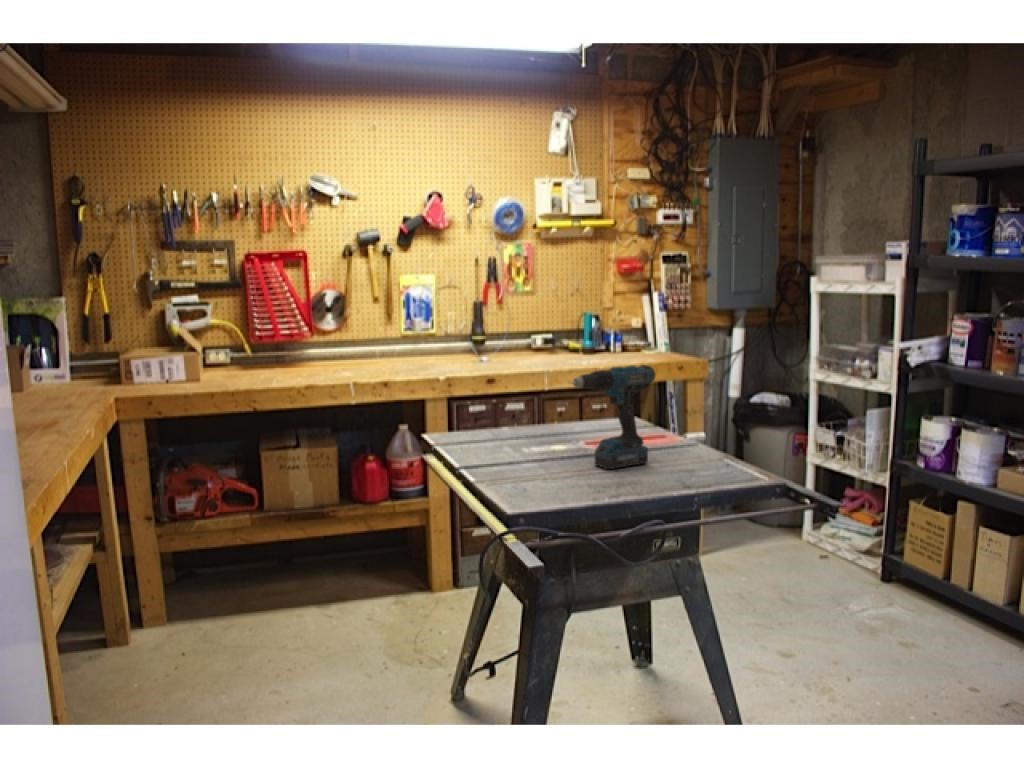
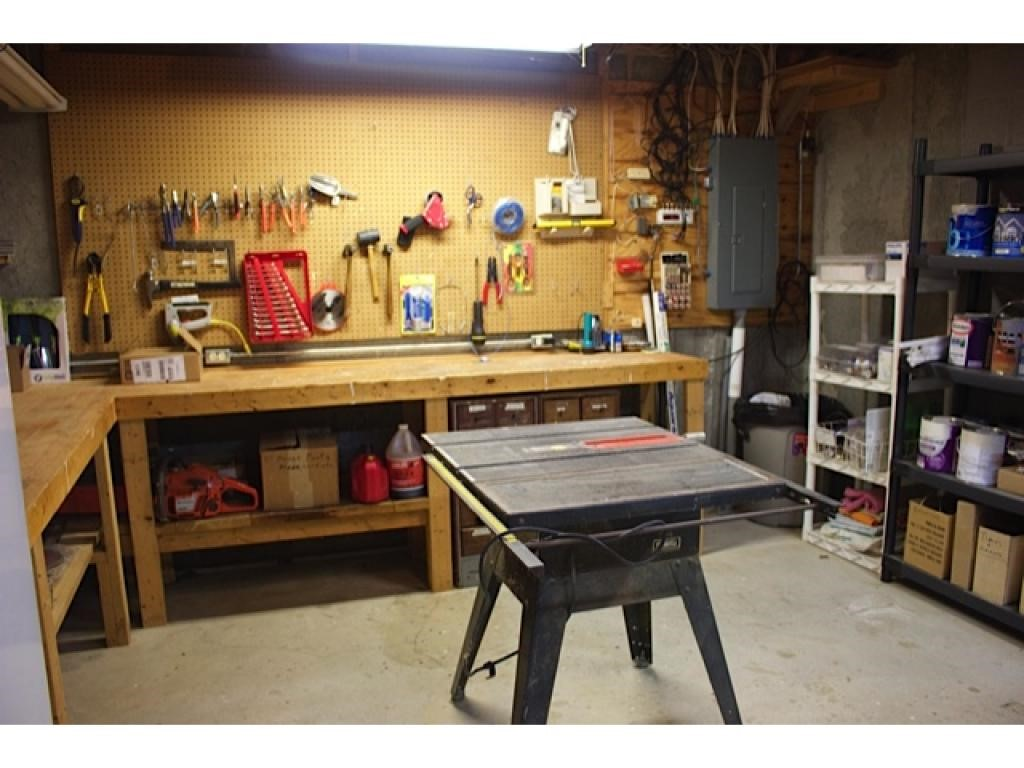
- power drill (618, 416)
